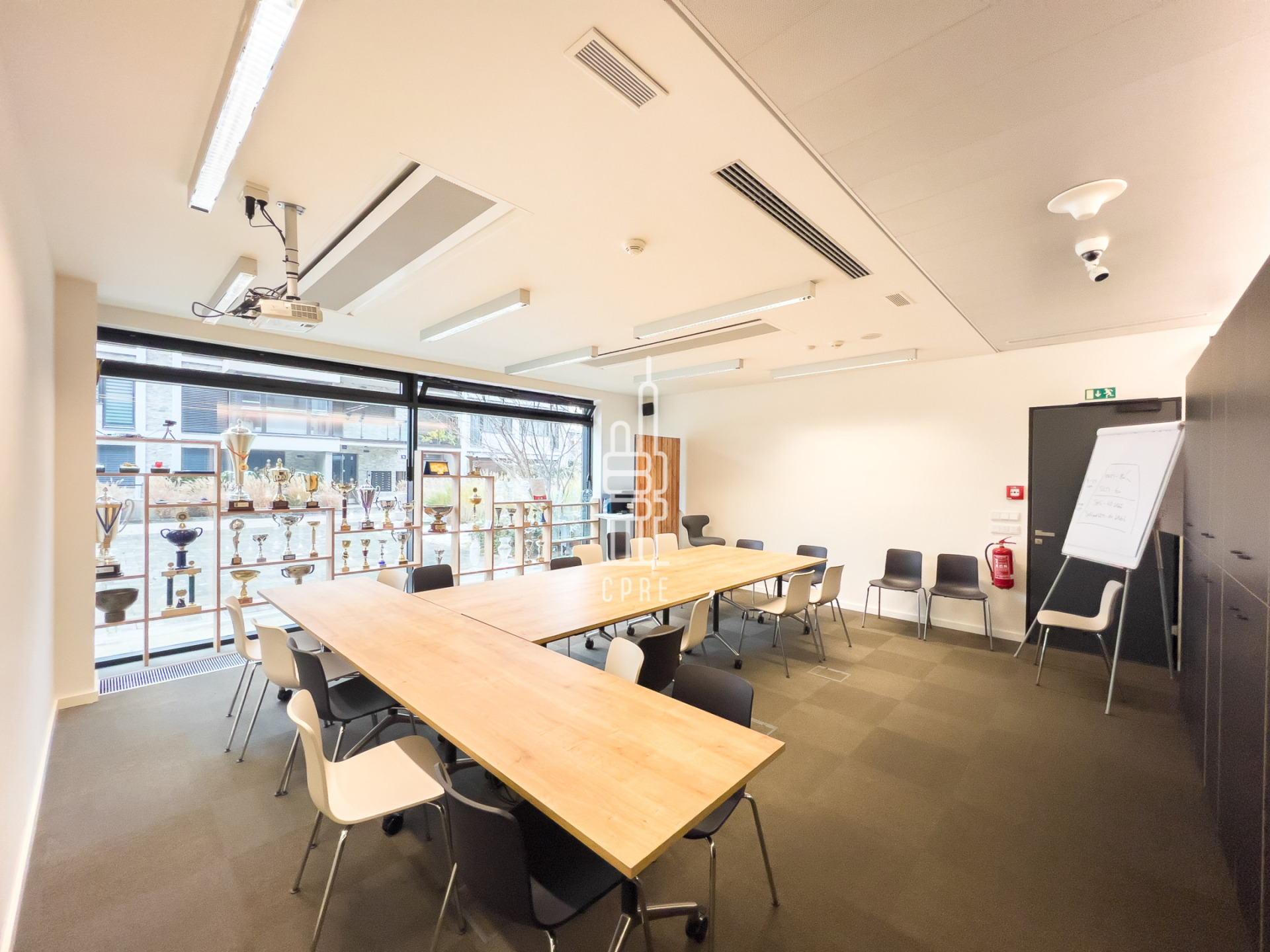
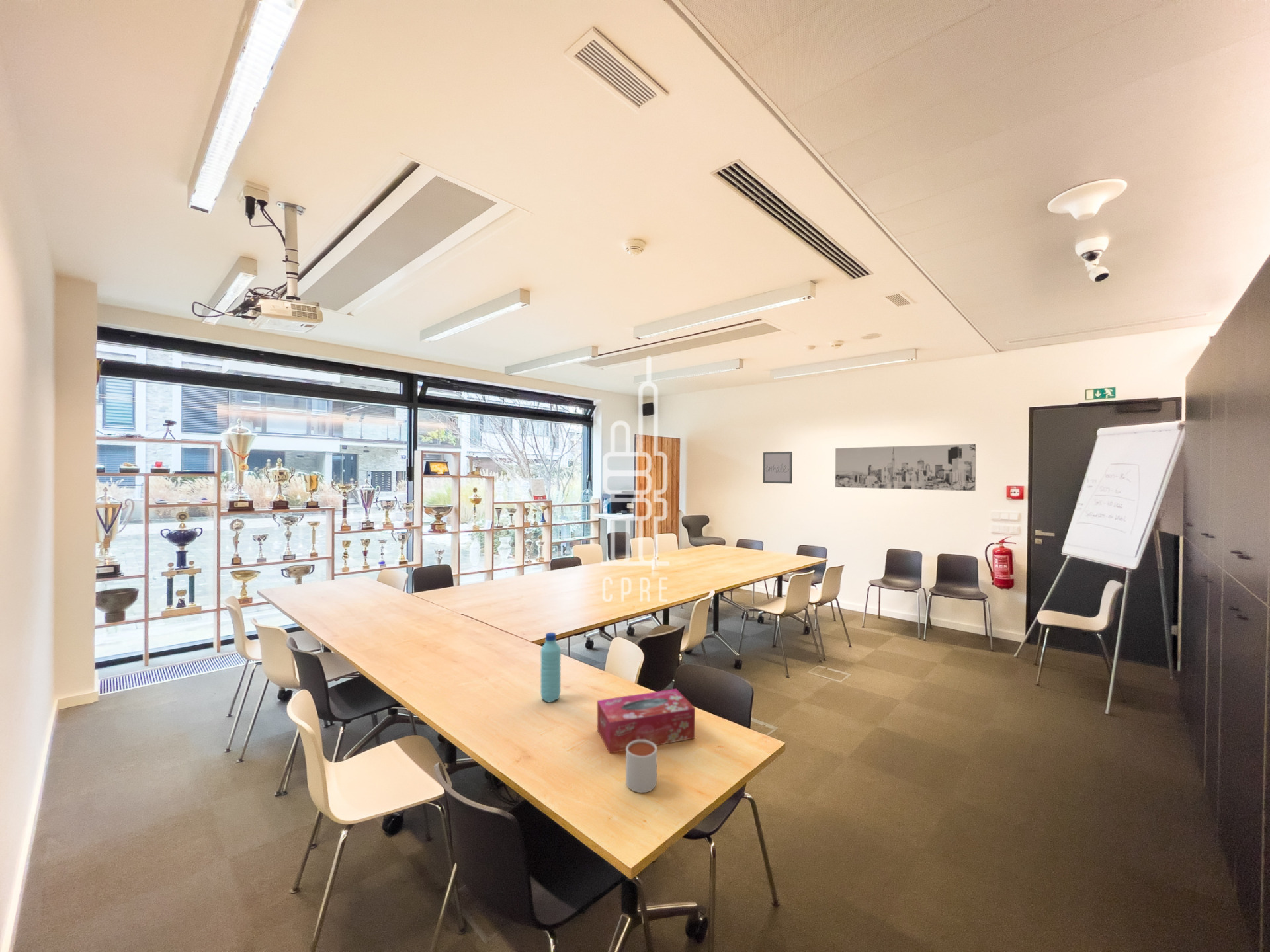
+ tissue box (645, 719)
+ wall art (899, 467)
+ wall art (777, 467)
+ mug (644, 763)
+ water bottle (550, 666)
